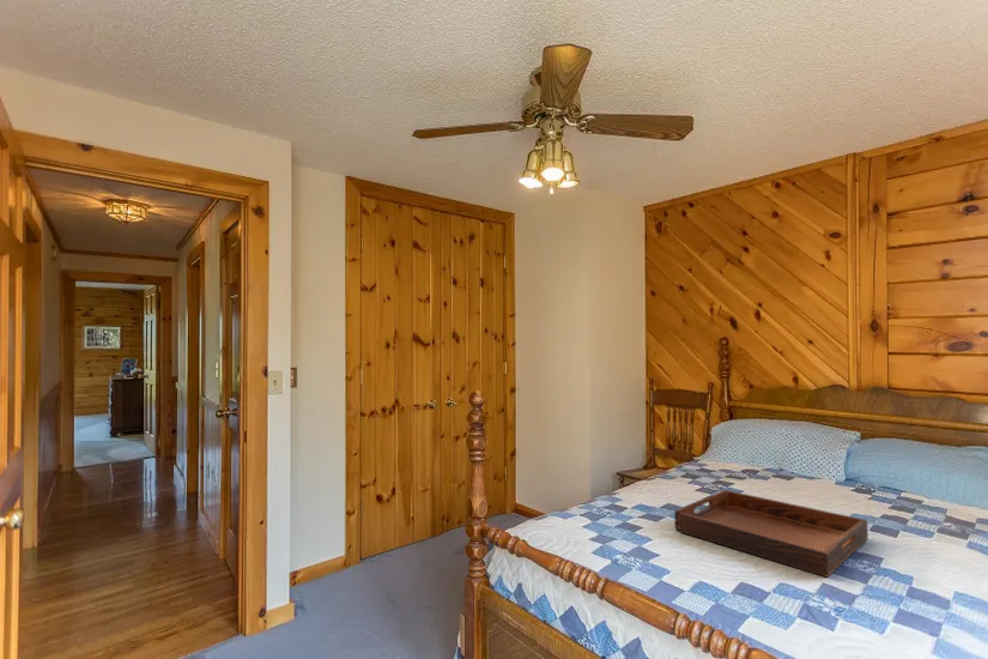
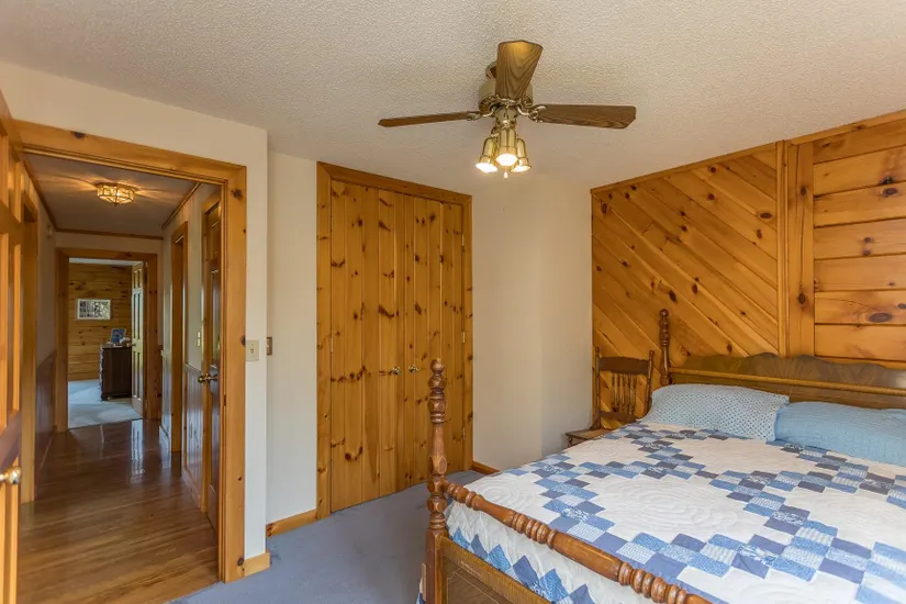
- serving tray (766, 525)
